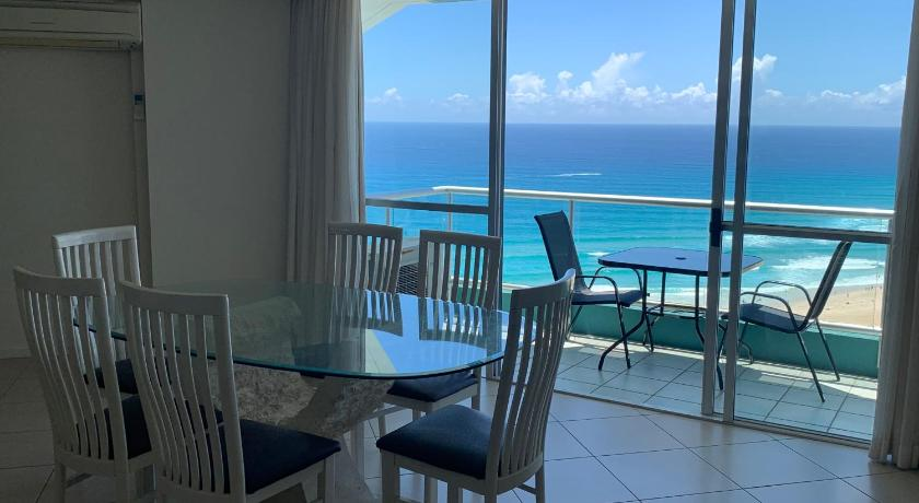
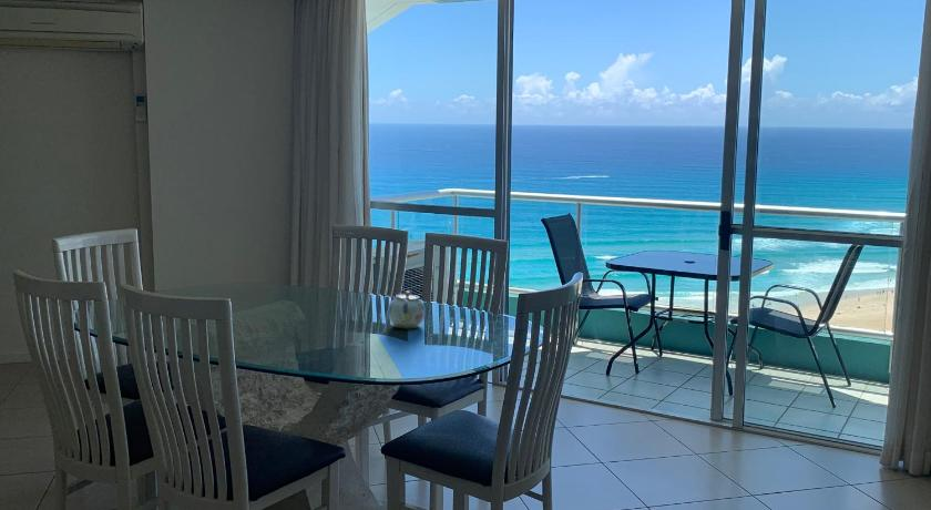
+ teapot (407, 308)
